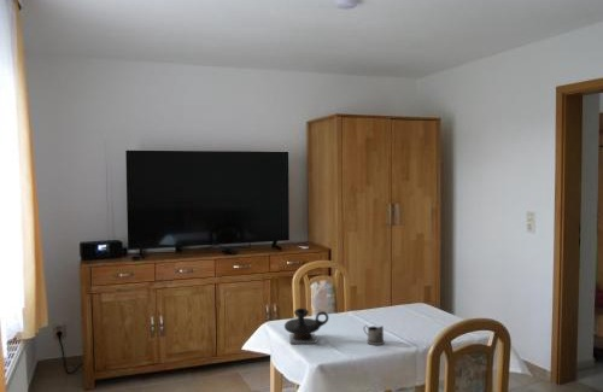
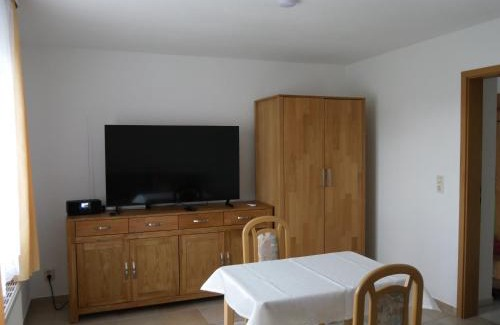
- teapot (306, 322)
- tea glass holder (373, 333)
